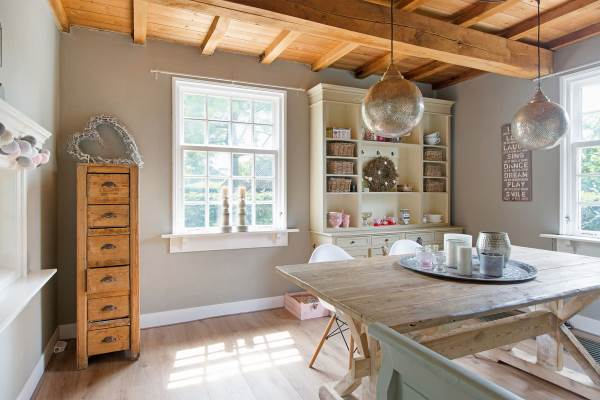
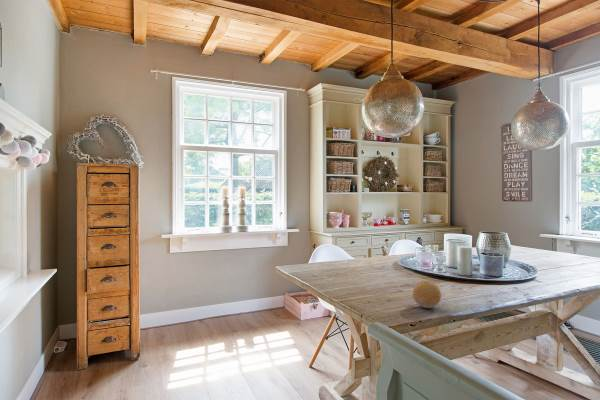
+ fruit (426, 294)
